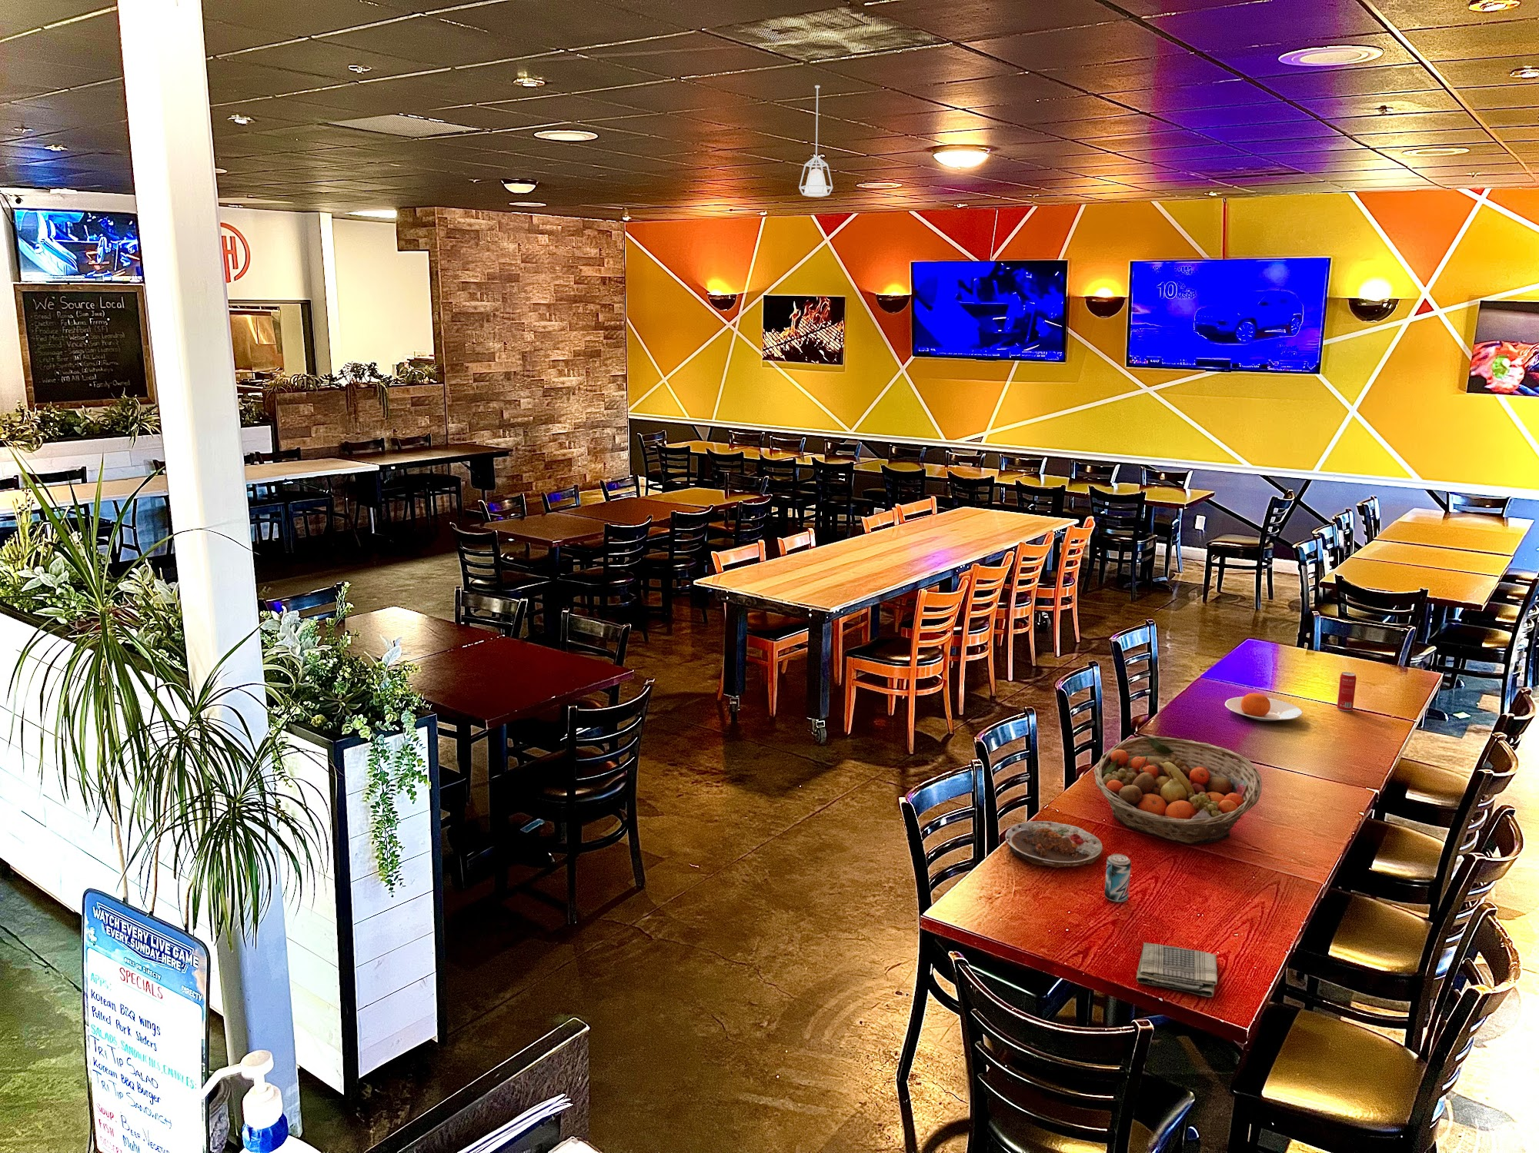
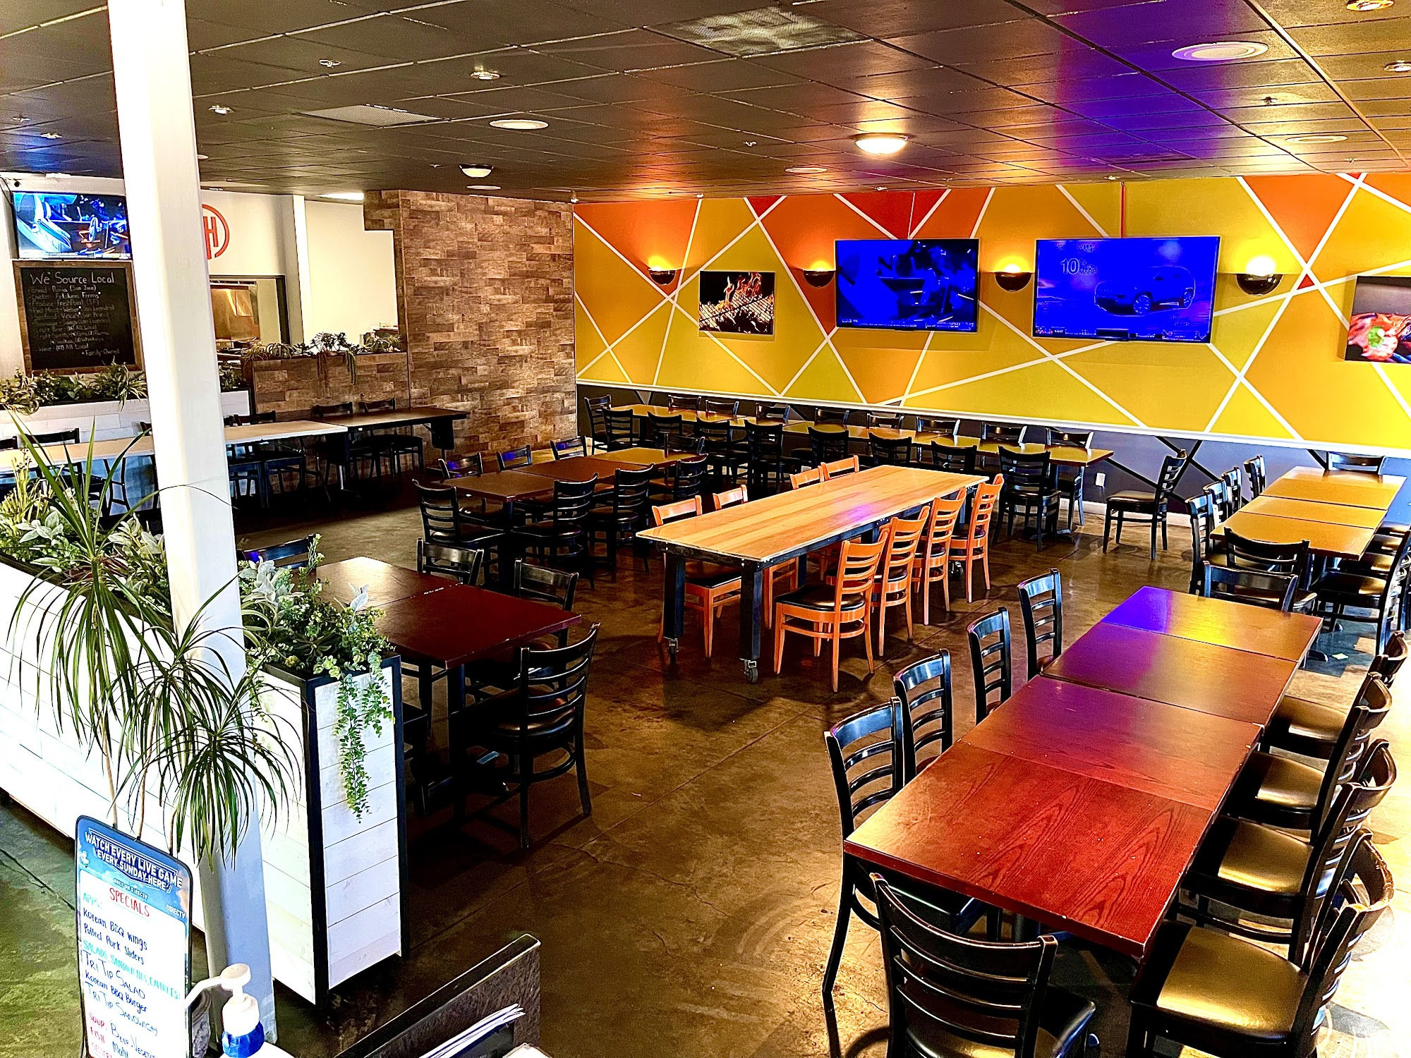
- pendant lamp (817, 140)
- beverage can (1346, 692)
- plate (1053, 841)
- beer can (1117, 878)
- fruit basket (1174, 788)
- plate (1263, 705)
- dish towel (1178, 966)
